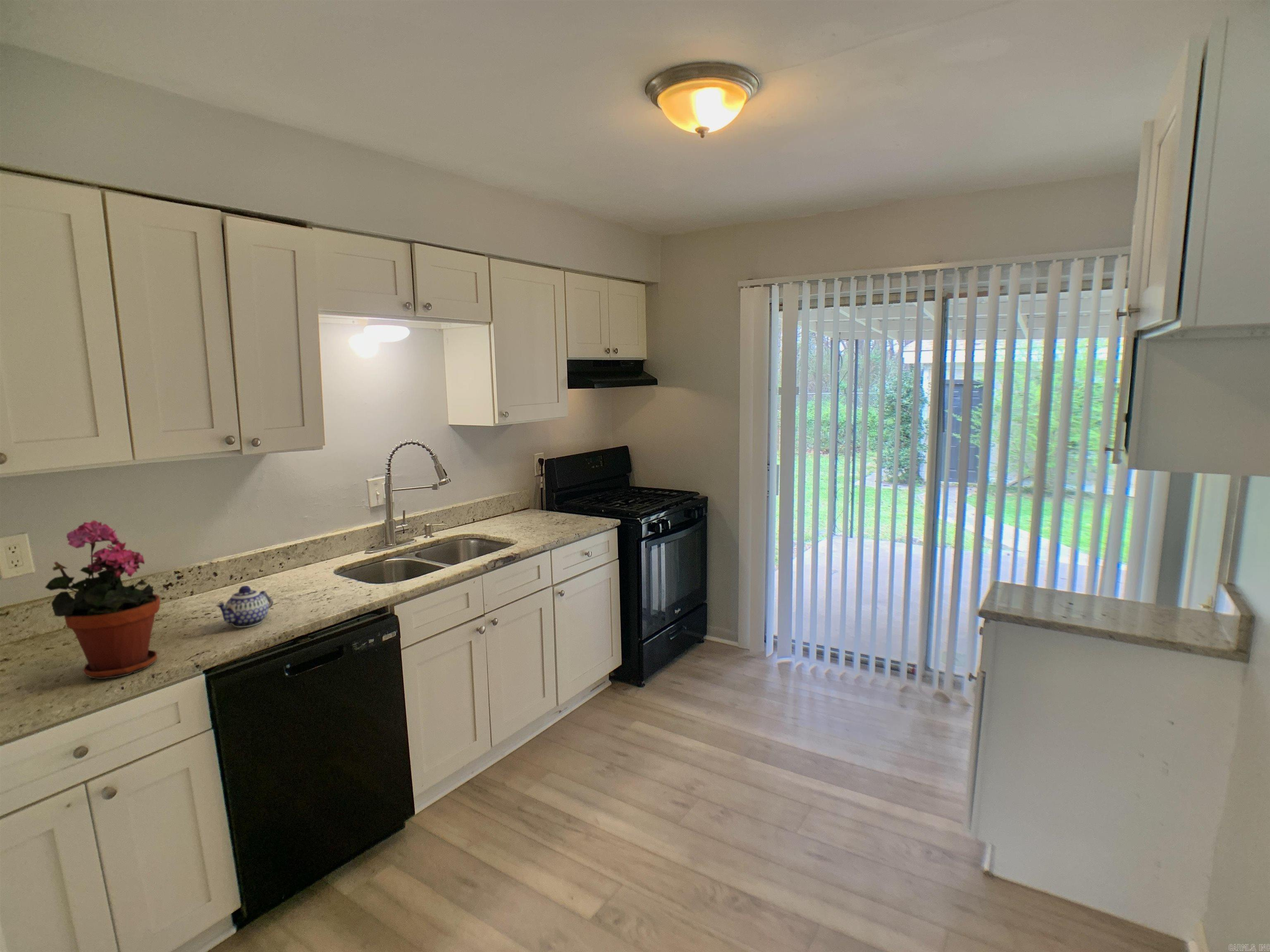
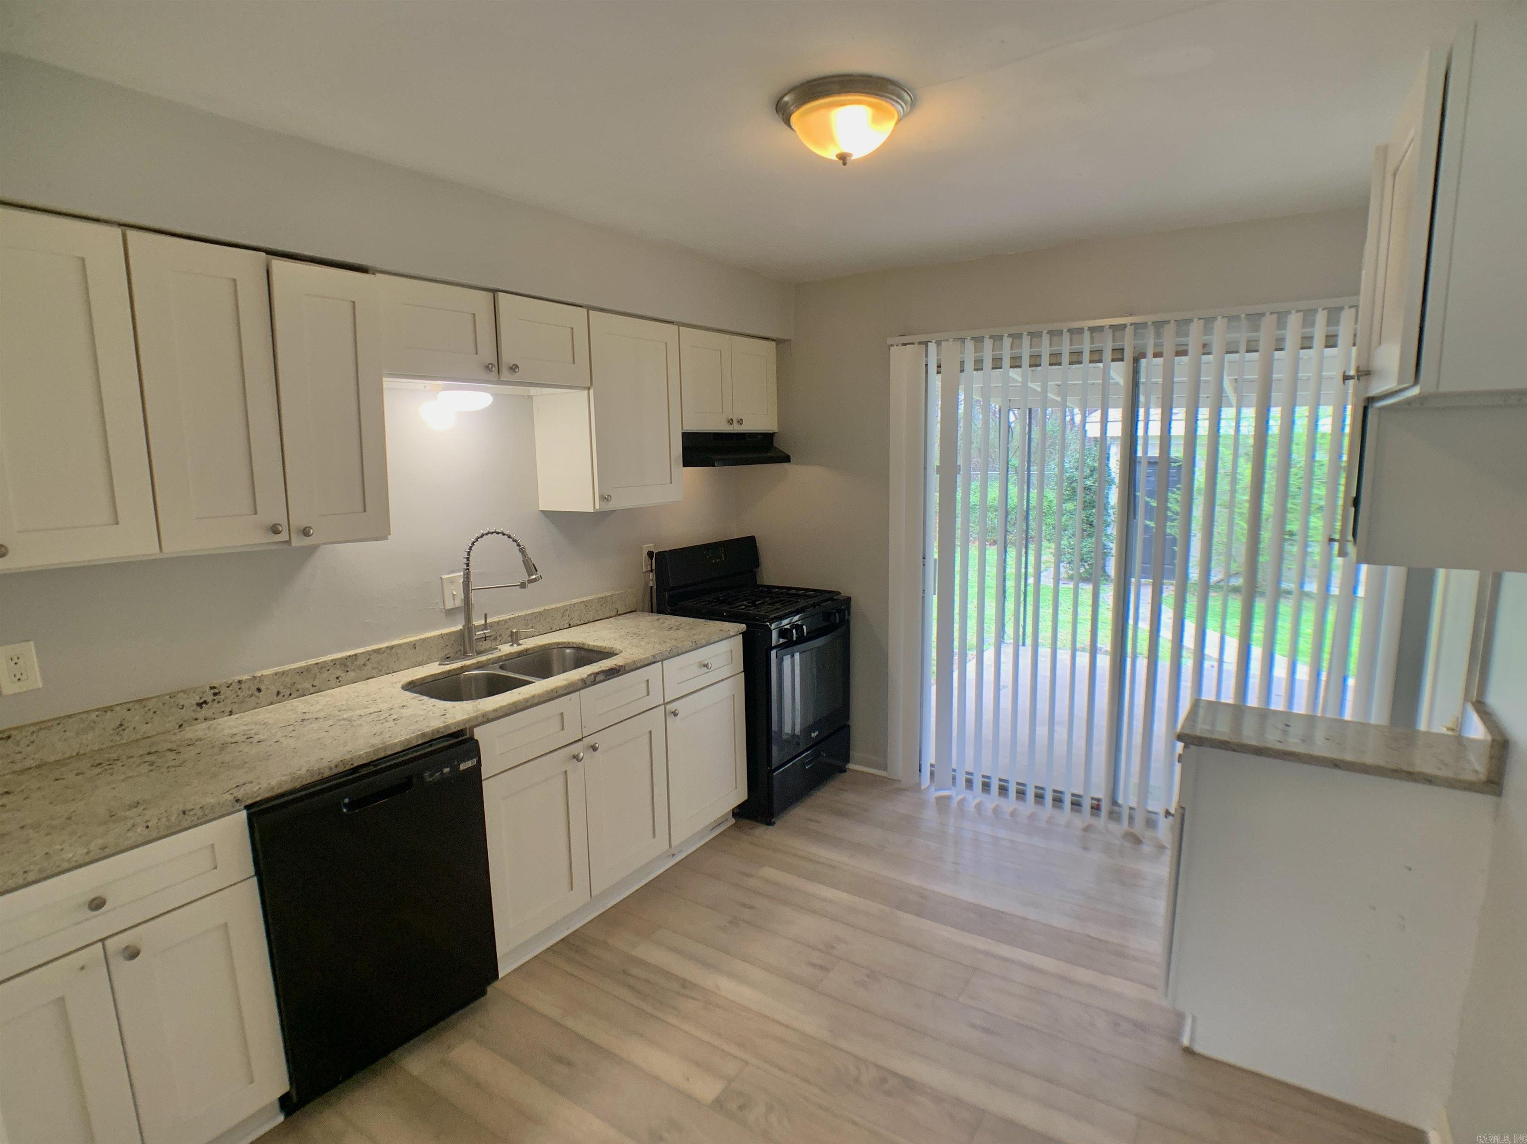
- teapot (246, 605)
- potted plant (108, 596)
